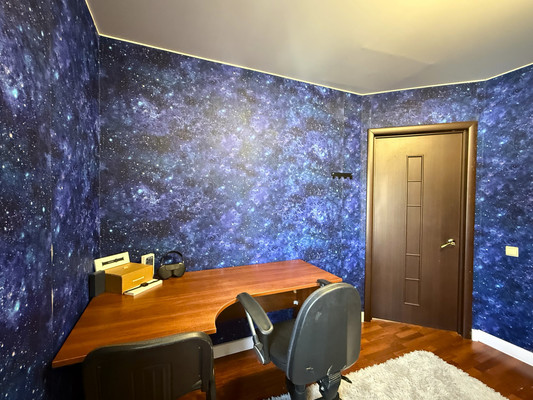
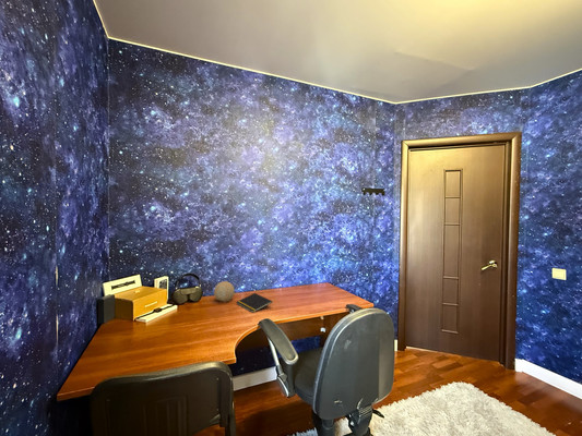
+ notepad (253, 302)
+ decorative ball (224, 290)
